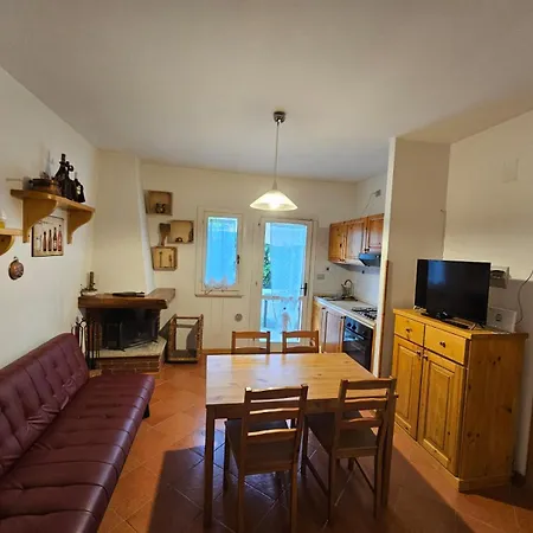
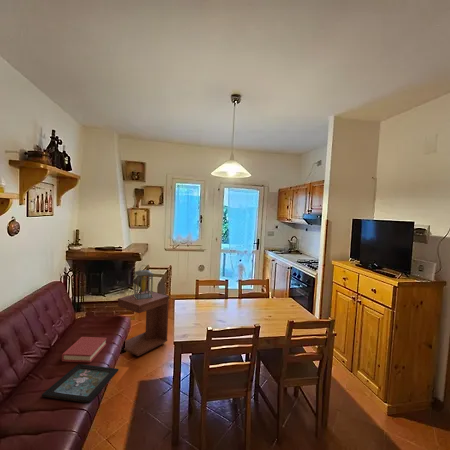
+ hardback book (85, 348)
+ side table (146, 321)
+ lantern (143, 280)
+ decorative tray (83, 381)
